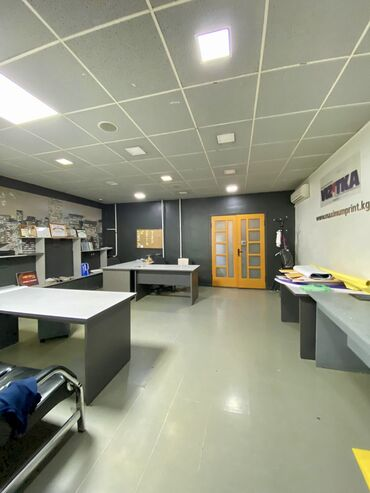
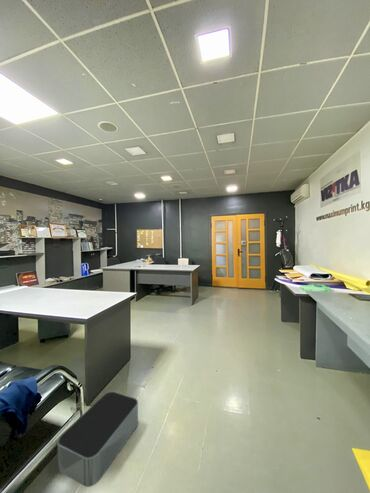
+ storage bin (102, 430)
